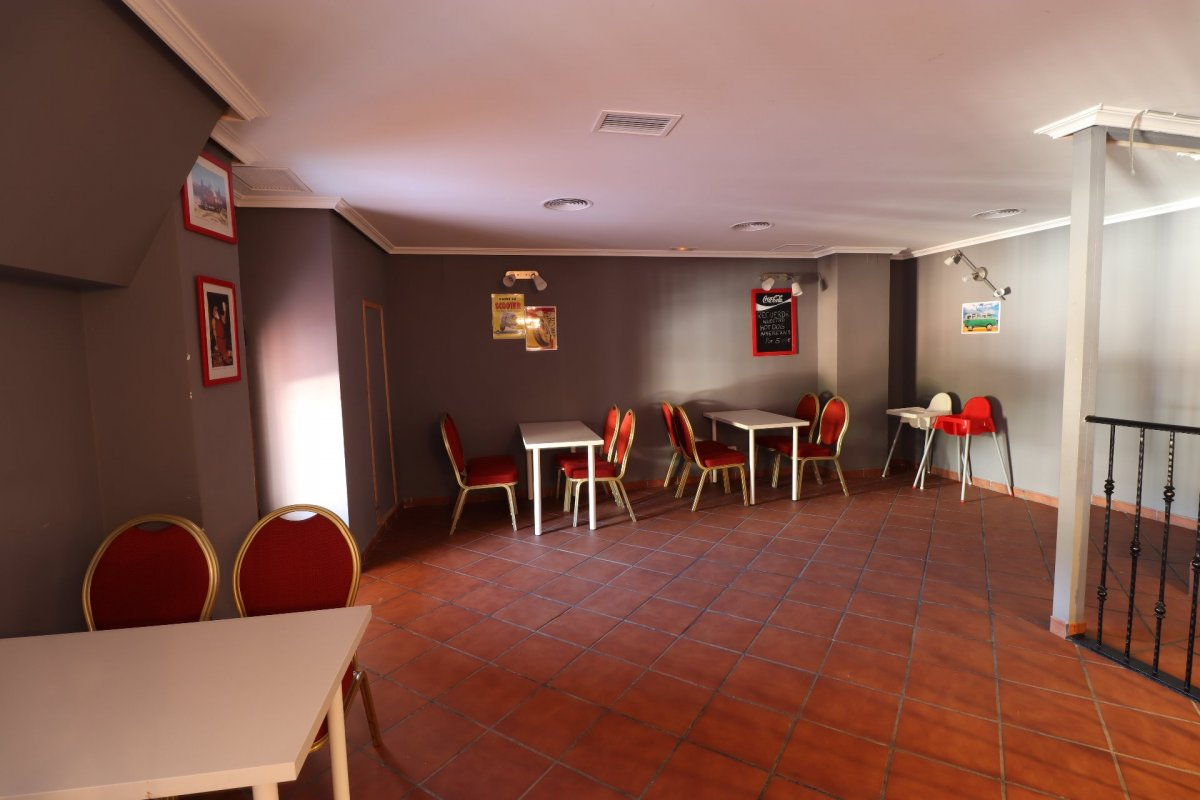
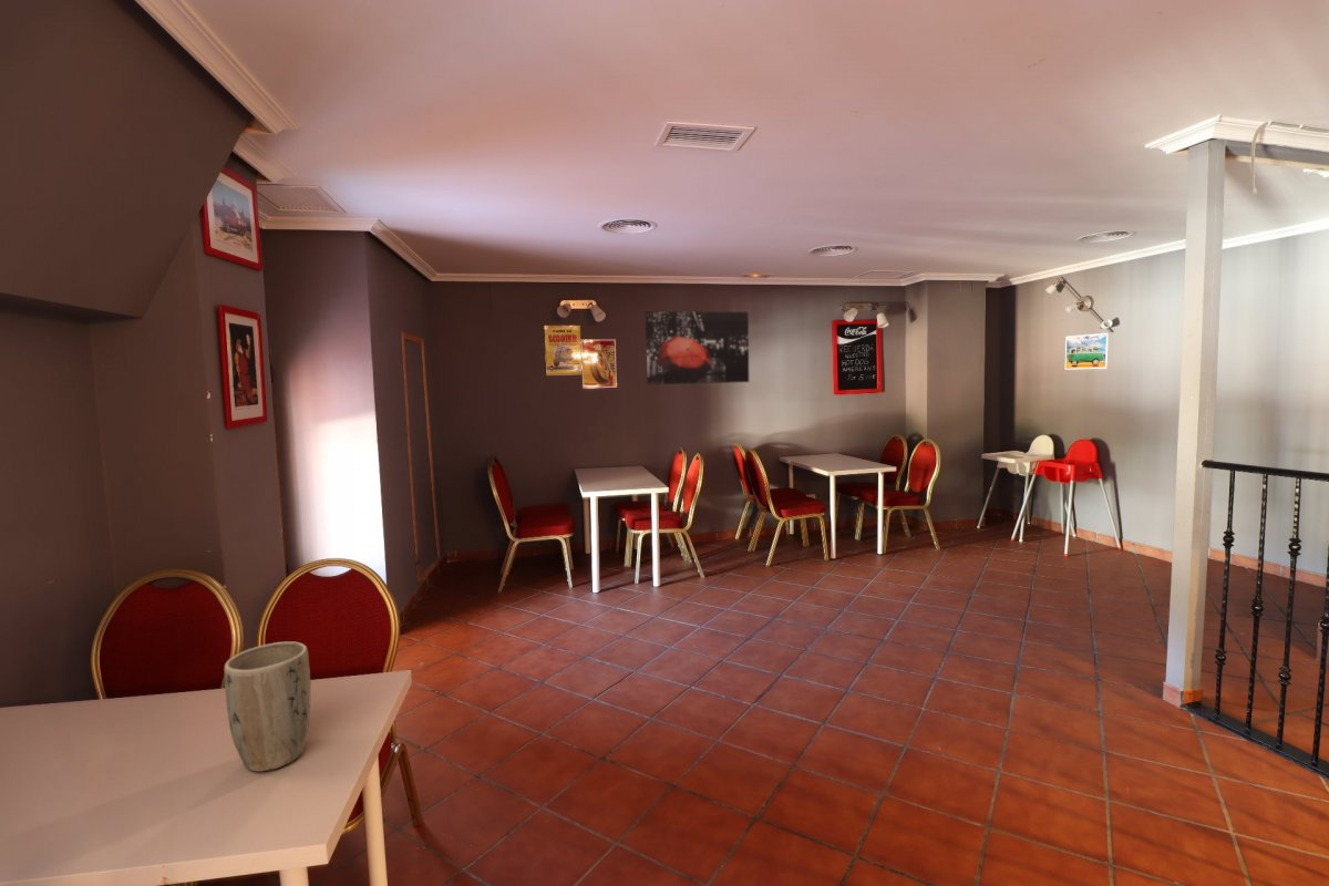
+ wall art (698, 348)
+ plant pot (270, 705)
